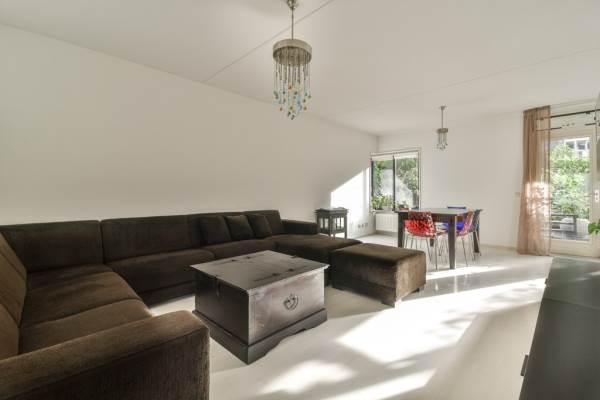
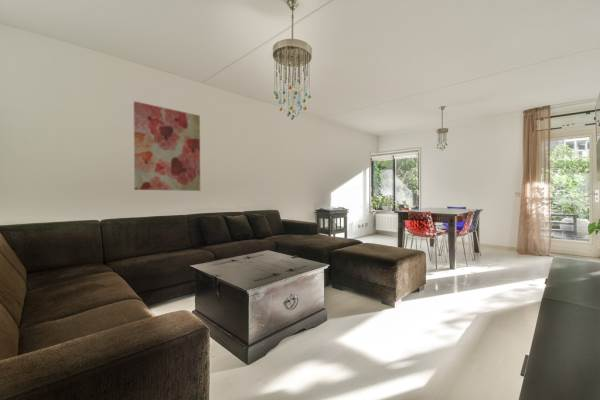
+ wall art (169, 149)
